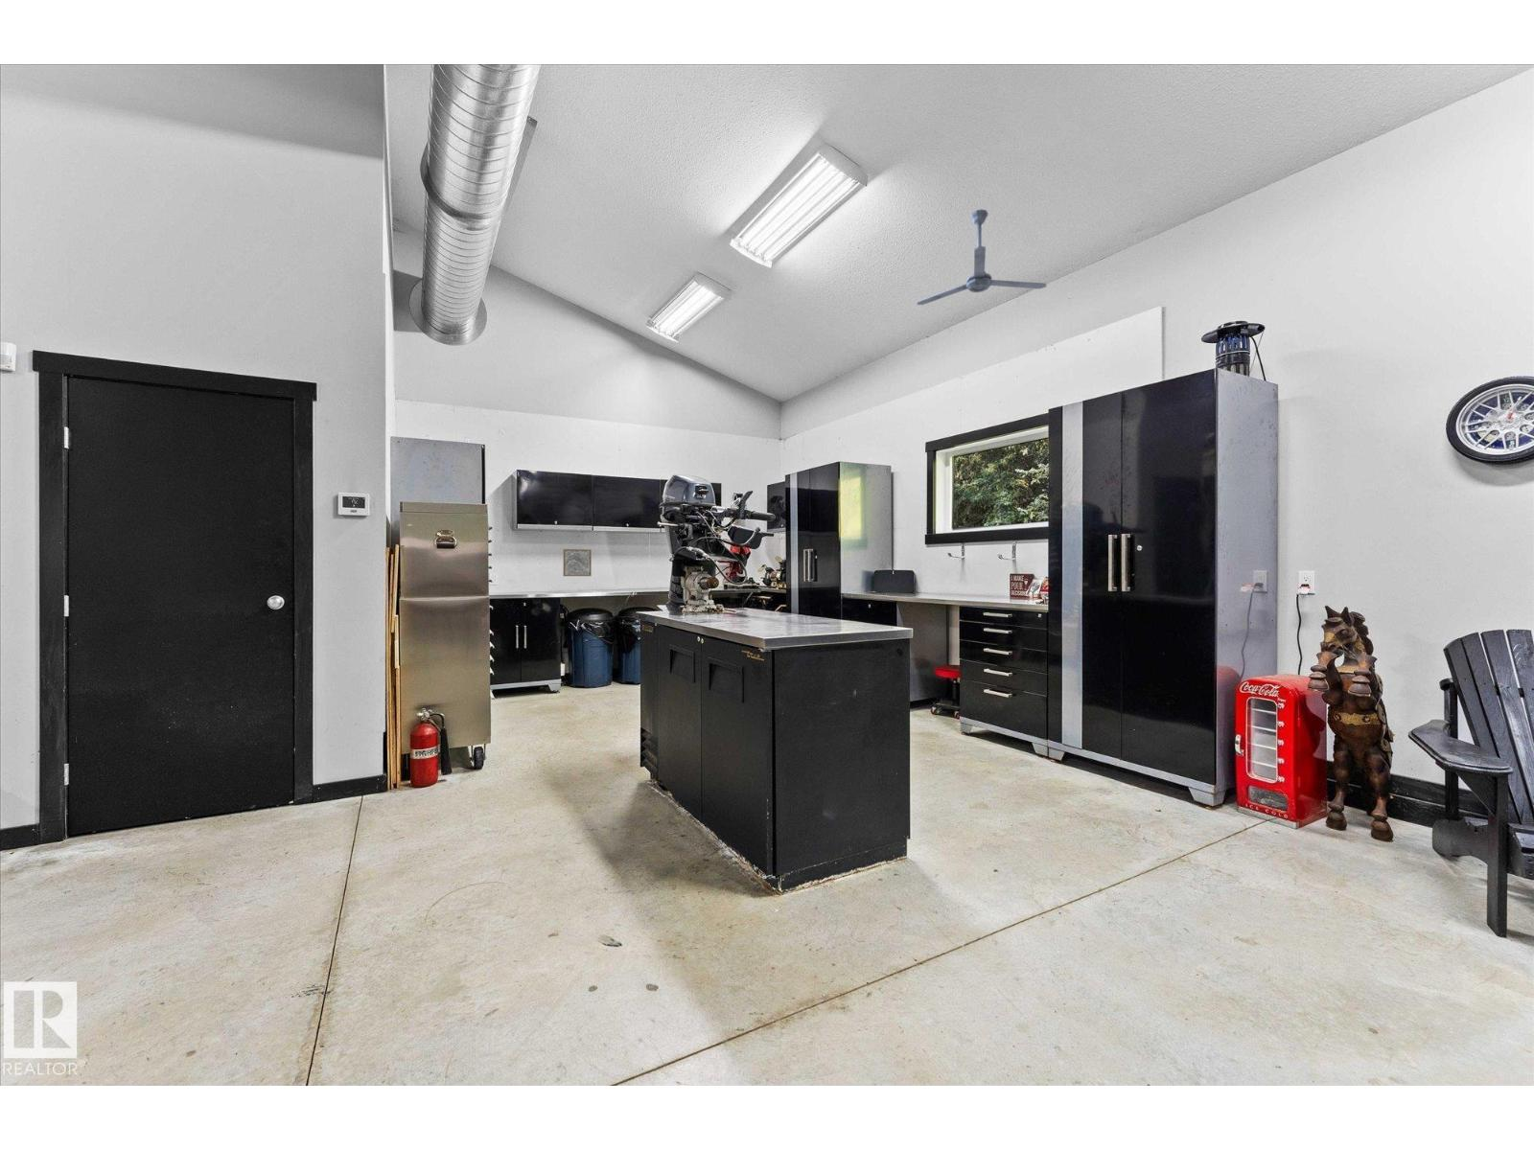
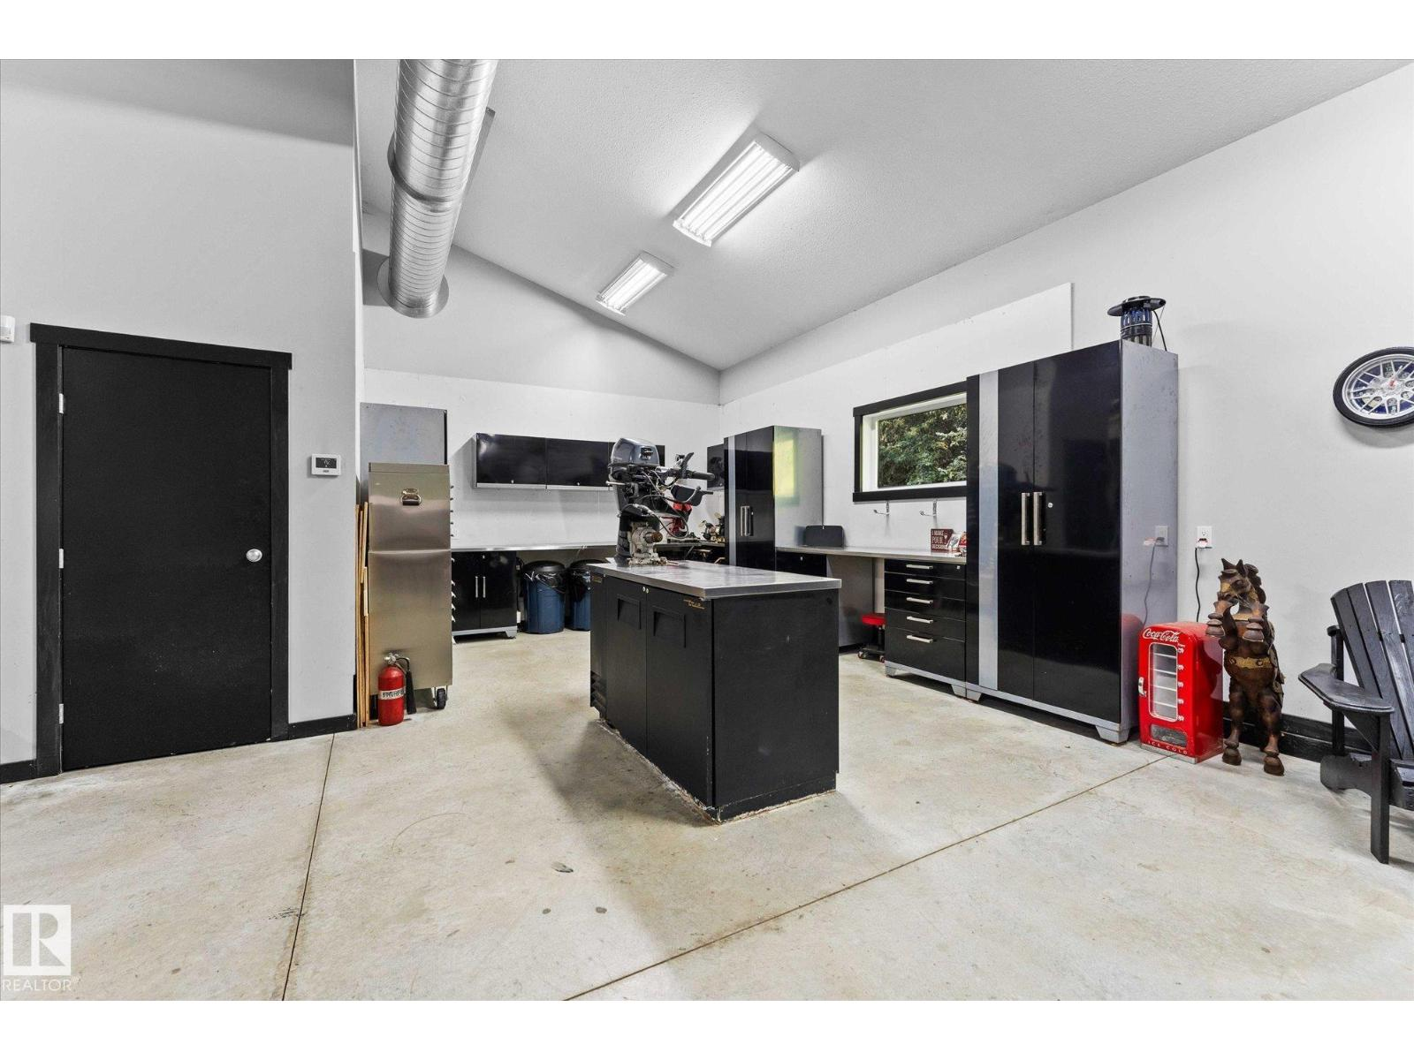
- ceiling fan (978, 242)
- wall art (577, 563)
